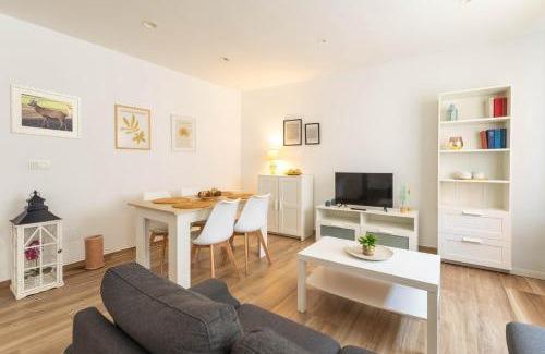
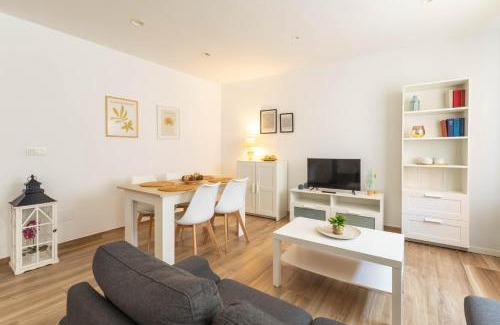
- basket (94, 251)
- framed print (48, 113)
